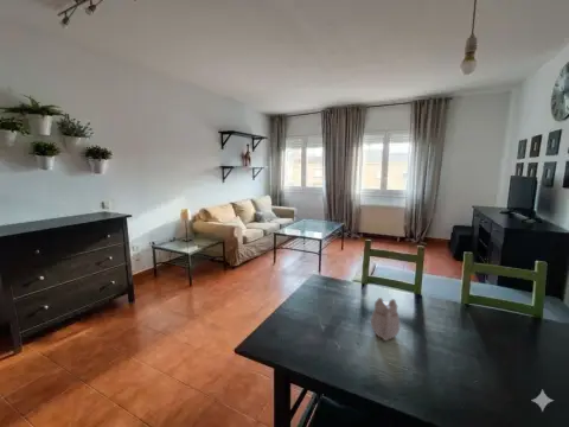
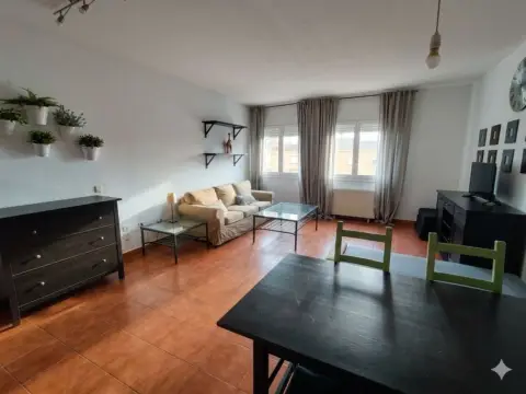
- teapot (385, 317)
